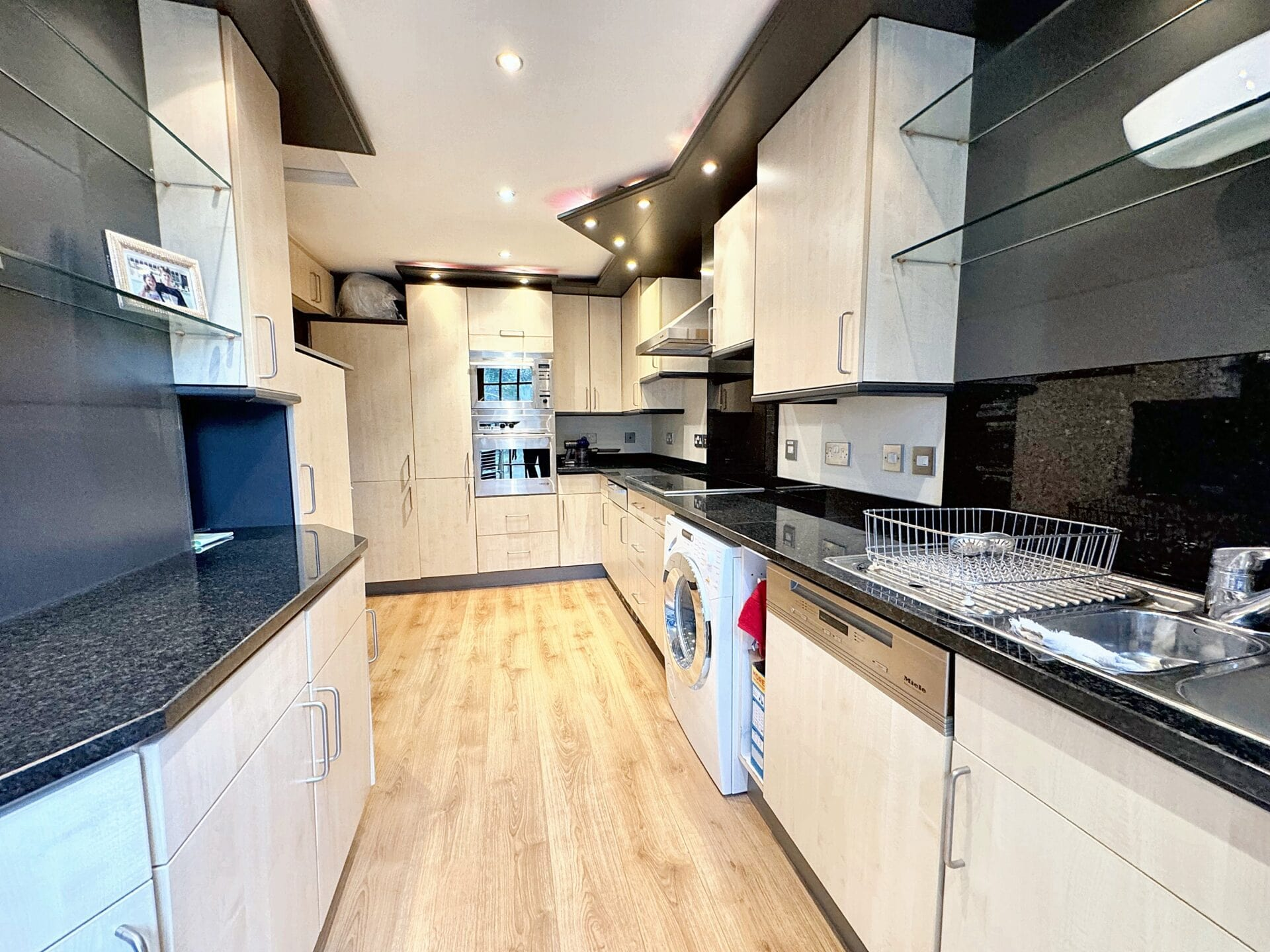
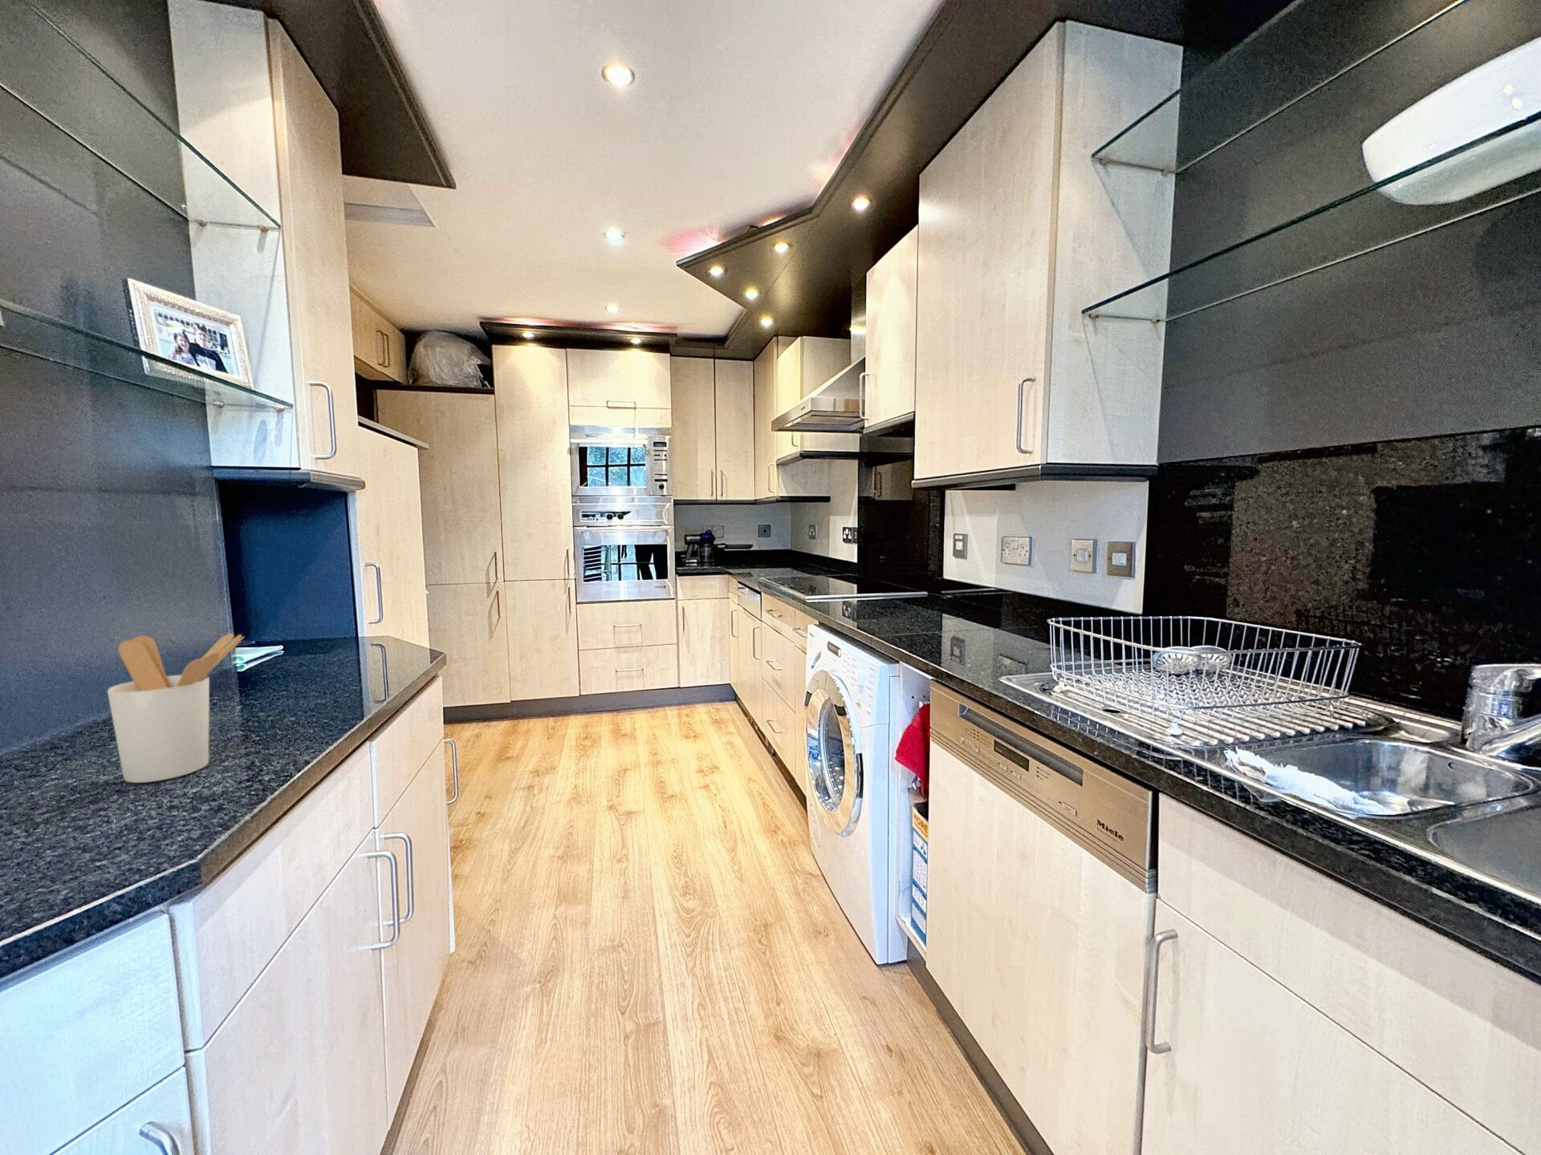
+ utensil holder (186, 700)
